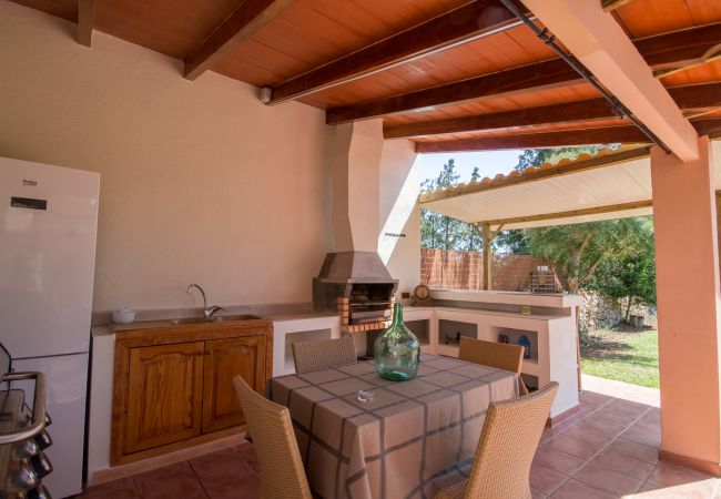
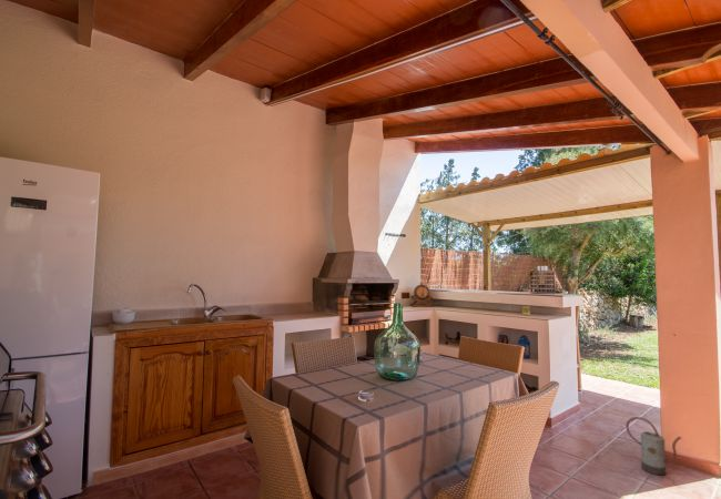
+ watering can (652, 445)
